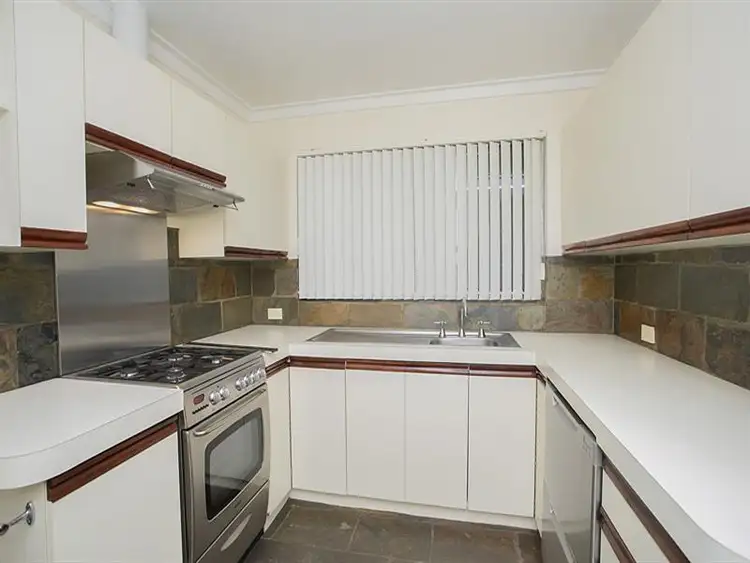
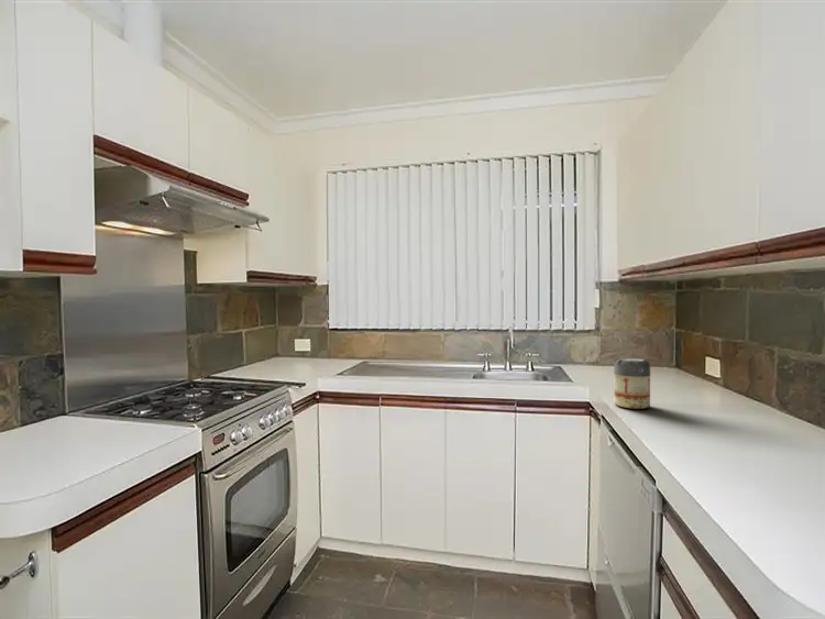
+ canister (631, 382)
